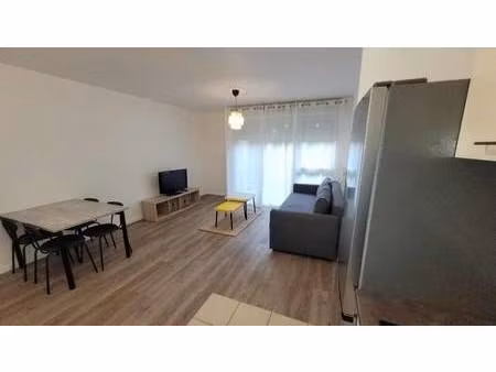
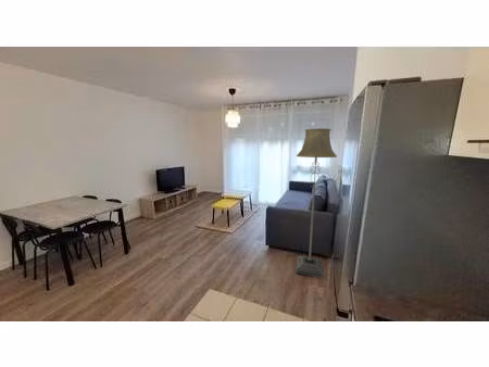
+ floor lamp (313, 202)
